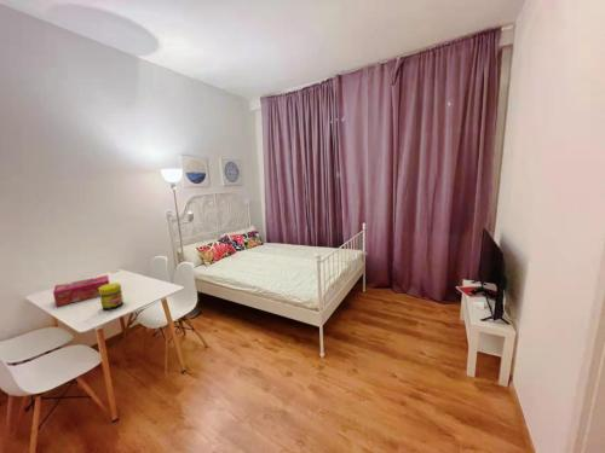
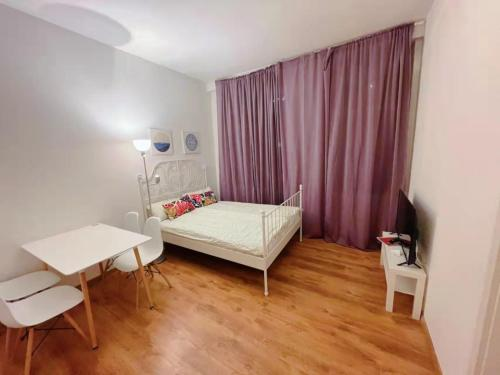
- tissue box (83, 289)
- jar (111, 296)
